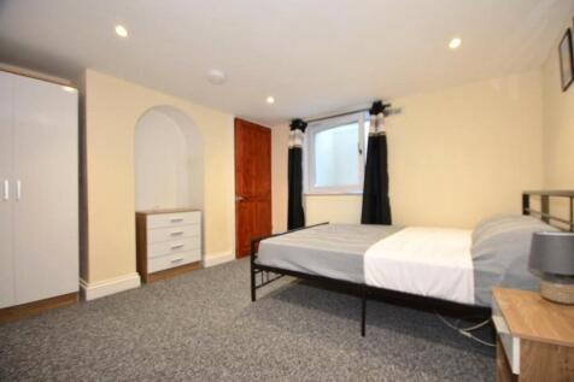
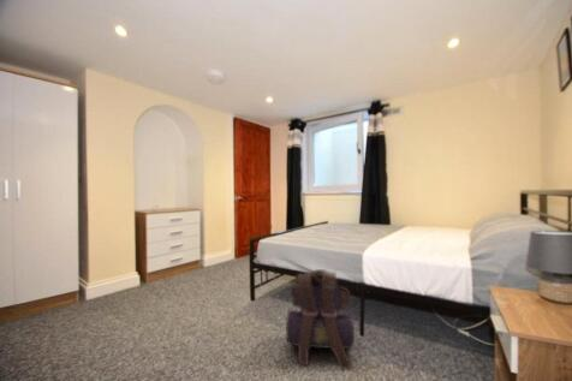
+ backpack (320, 308)
